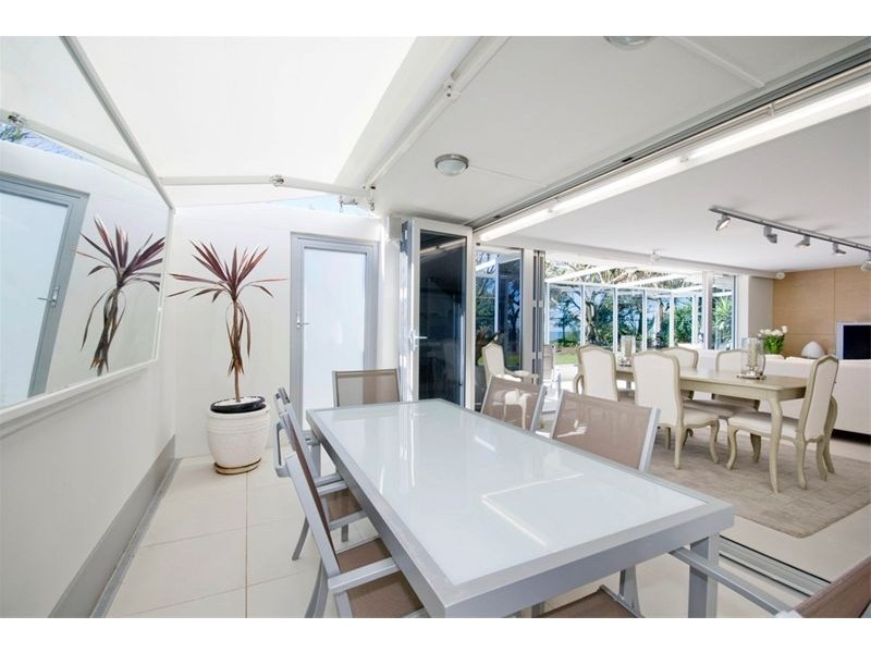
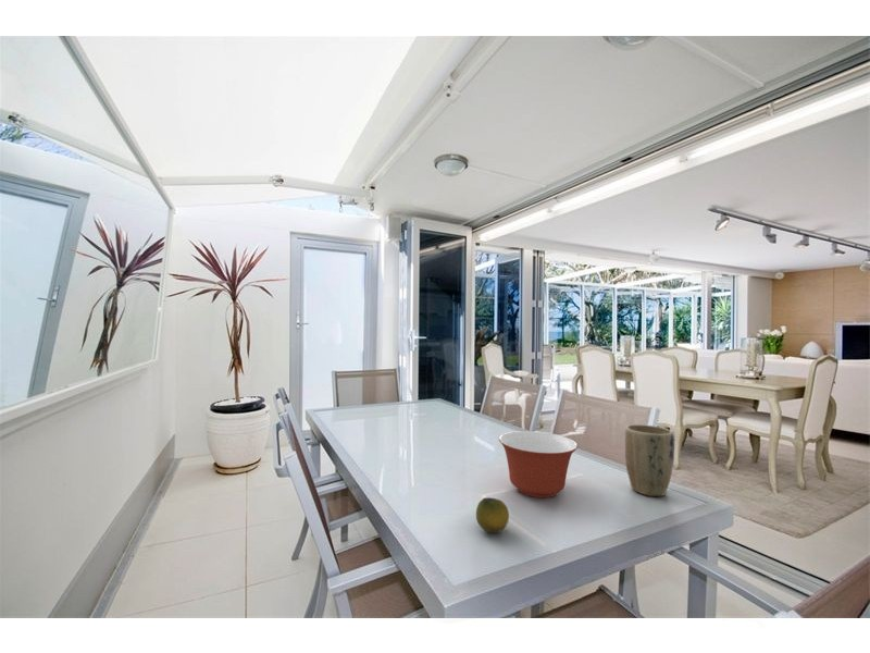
+ fruit (492, 514)
+ mixing bowl (536, 465)
+ plant pot (648, 459)
